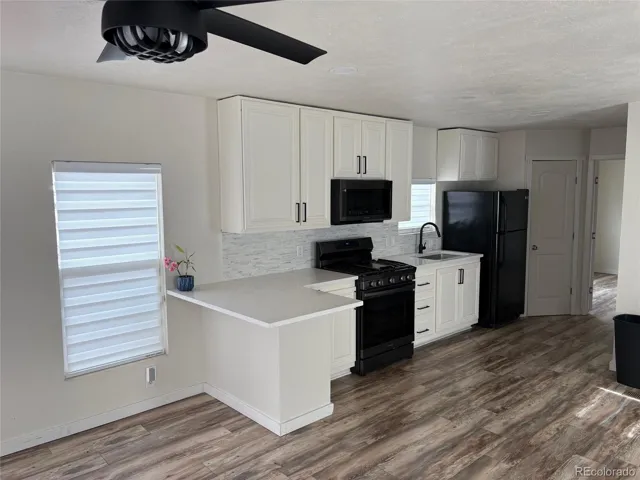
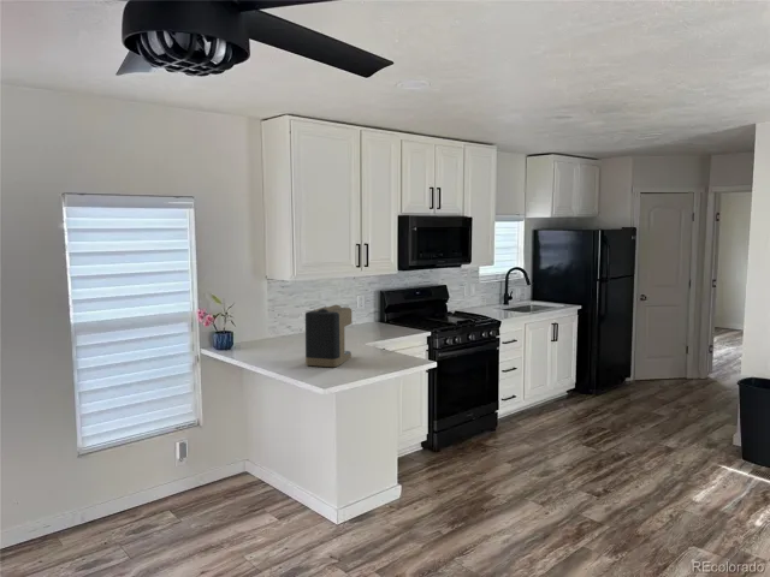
+ coffee maker (327, 333)
